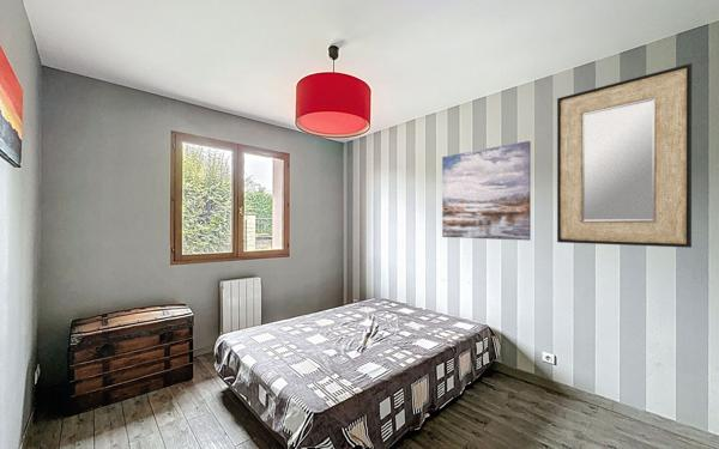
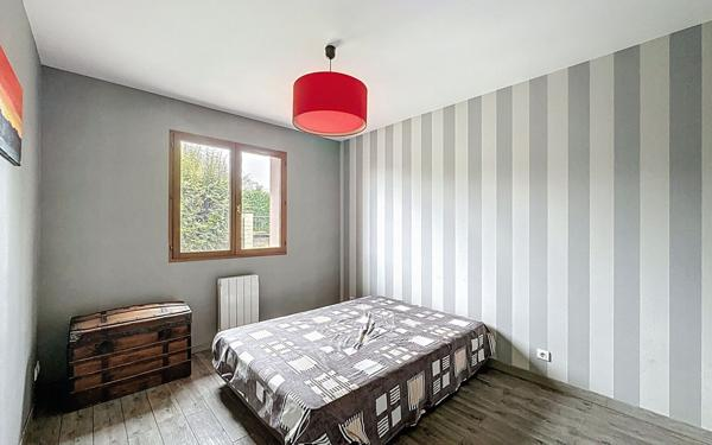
- home mirror (616, 164)
- wall art (482, 194)
